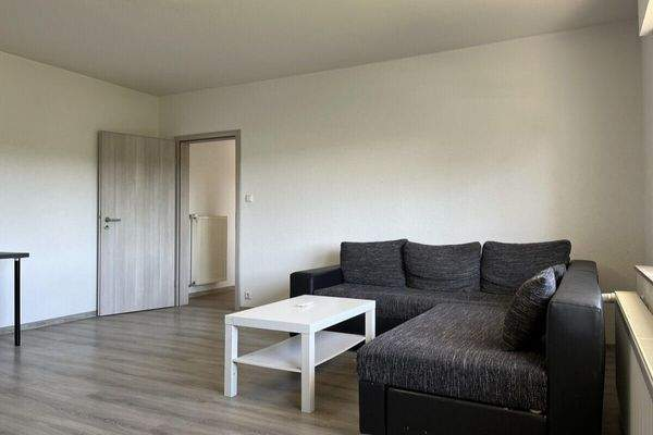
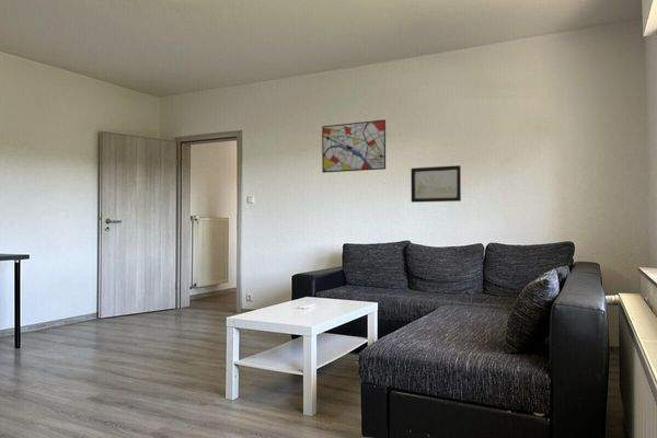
+ wall art (353, 147)
+ wall art (435, 184)
